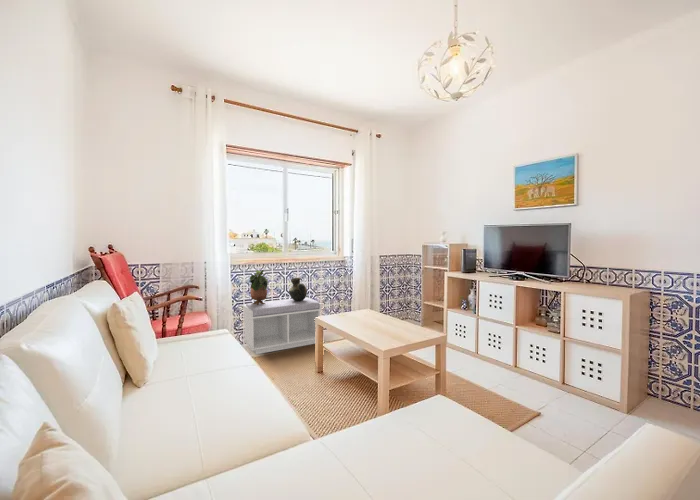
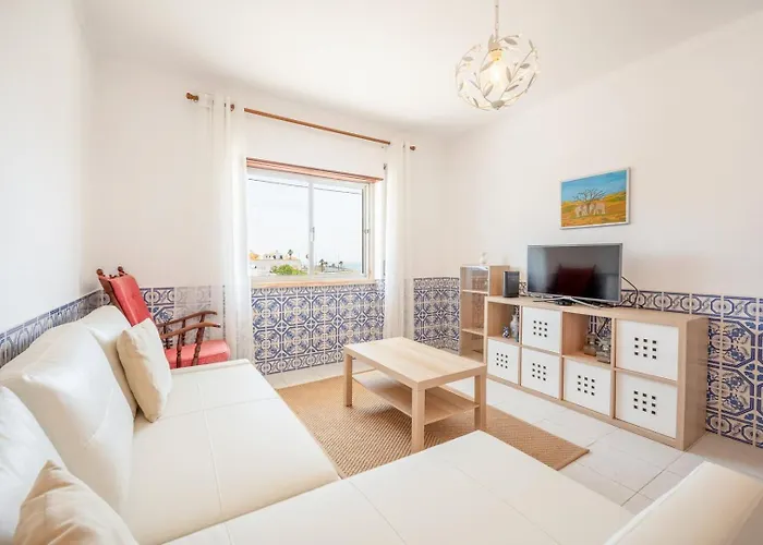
- ceramic vessel (298, 289)
- potted plant (258, 286)
- bench (282, 323)
